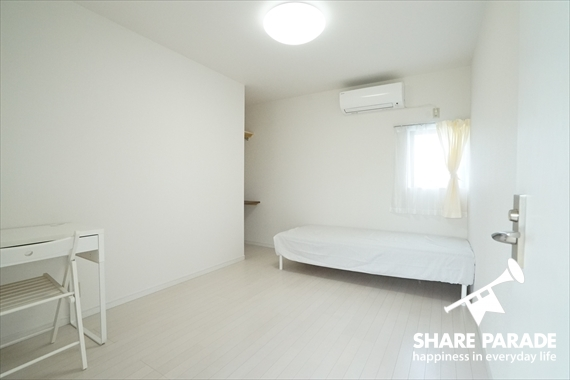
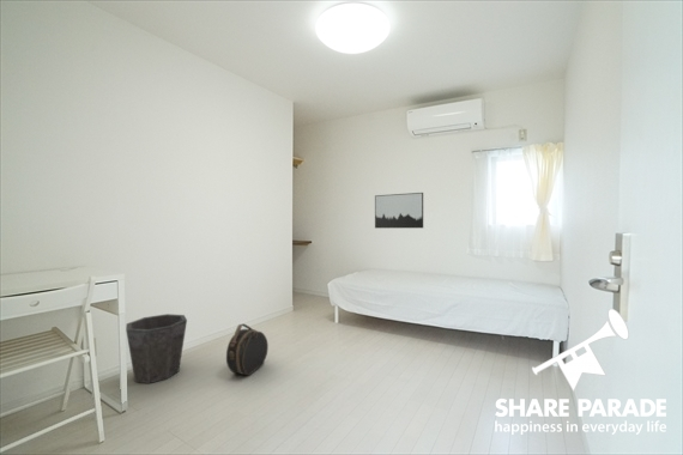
+ hat box (247, 346)
+ wall art (398, 211)
+ waste bin (157, 347)
